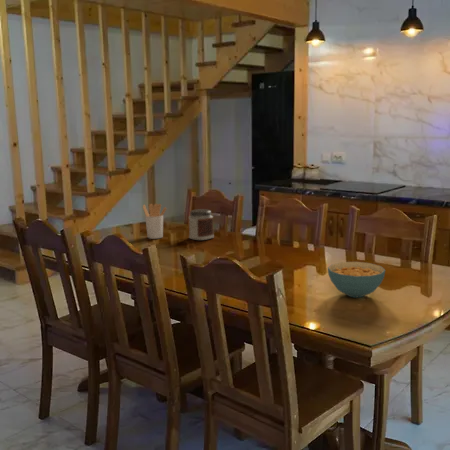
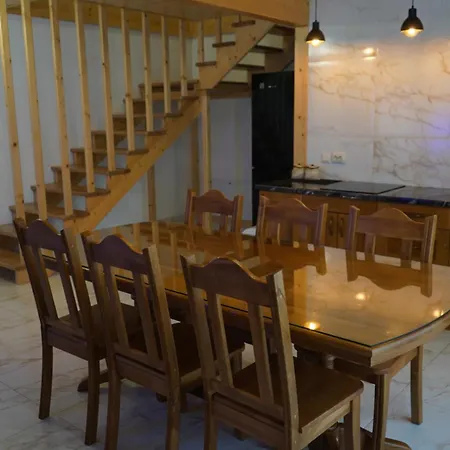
- cereal bowl (355, 281)
- jar (201, 224)
- utensil holder (154, 220)
